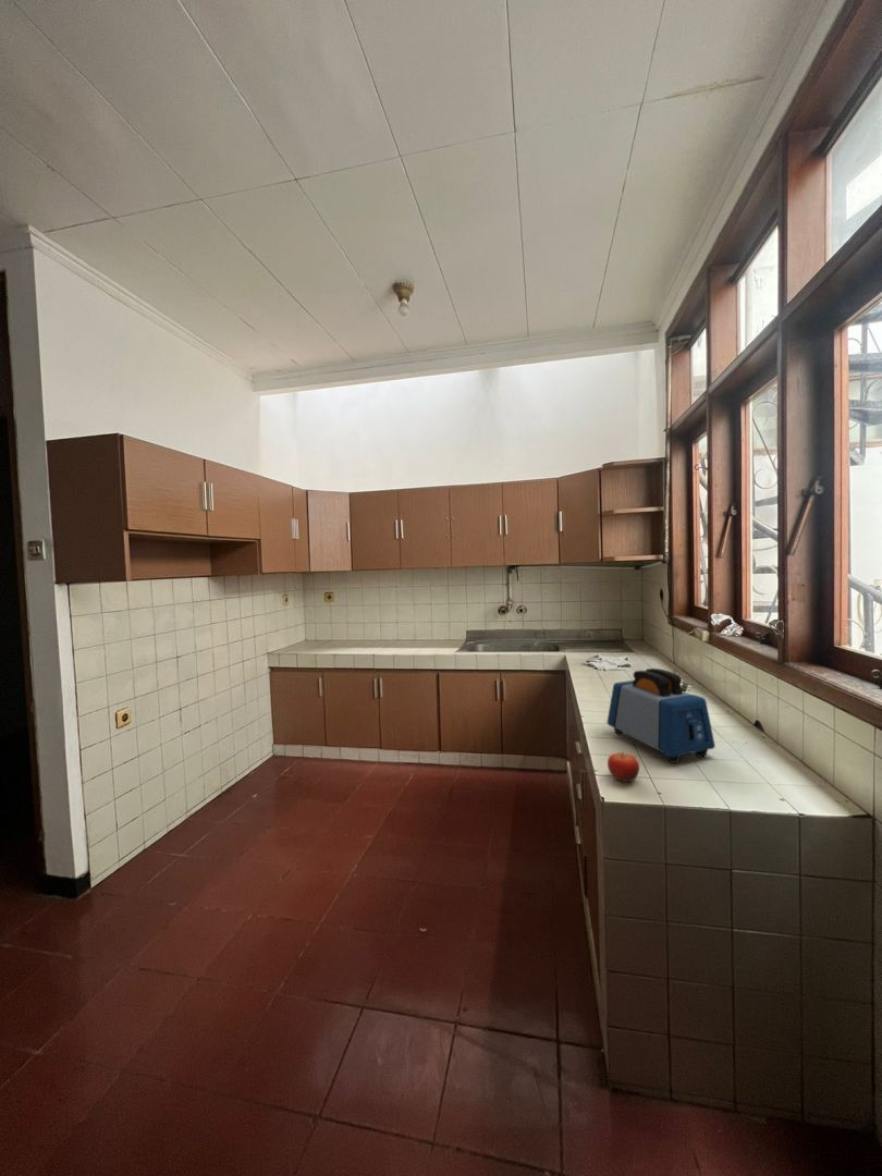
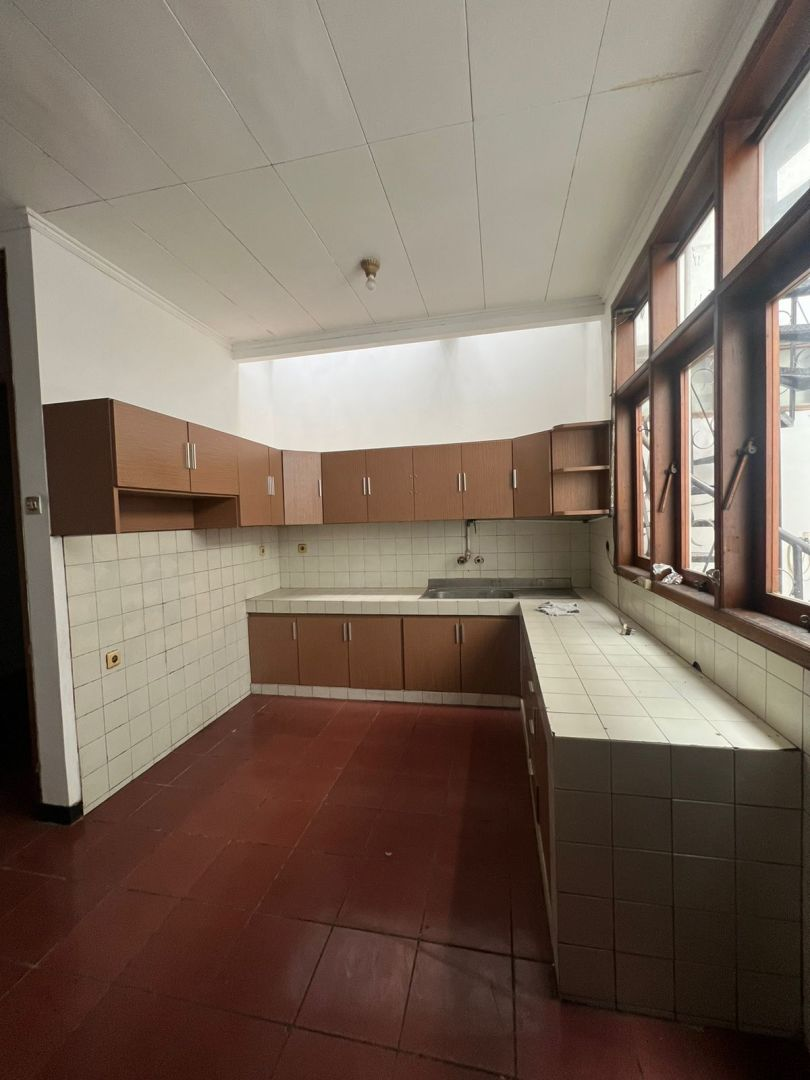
- toaster (657, 708)
- fruit (623, 764)
